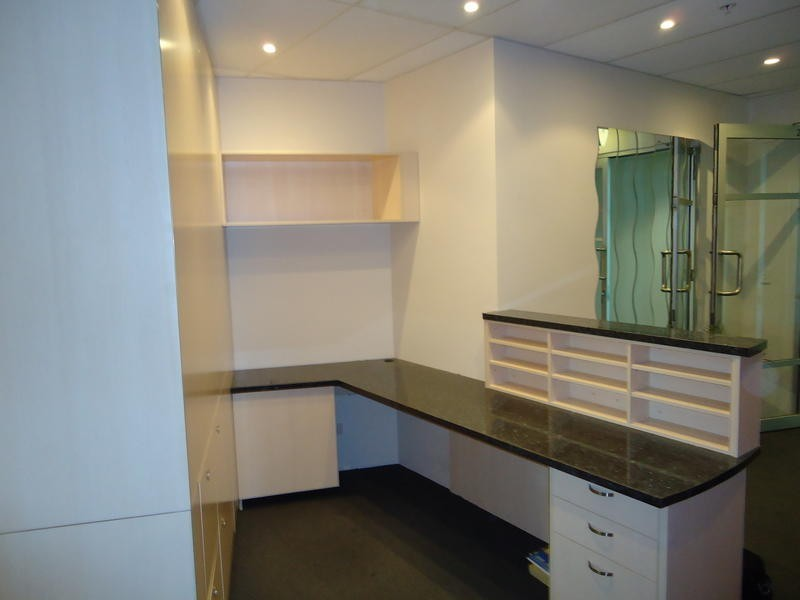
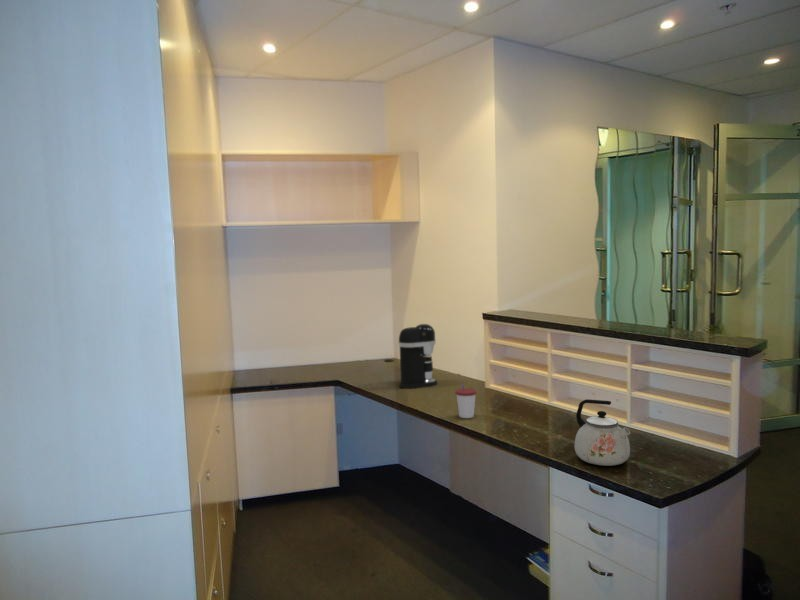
+ coffee maker (417, 355)
+ kettle (602, 430)
+ cup (466, 400)
